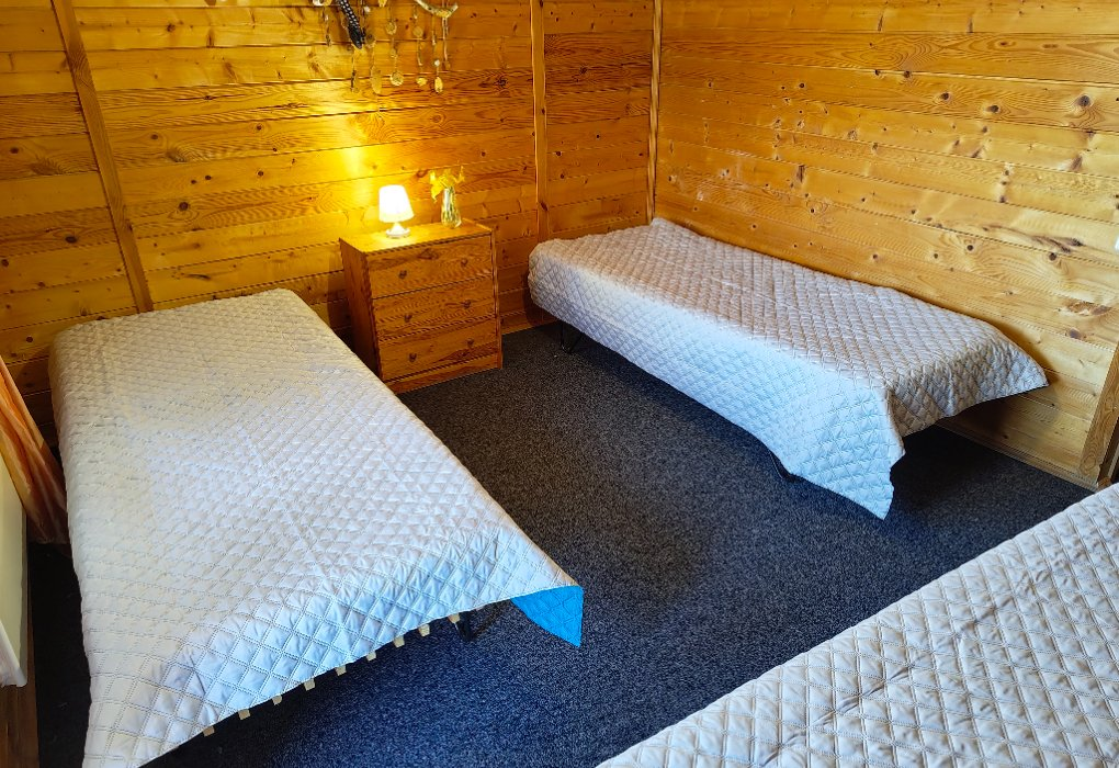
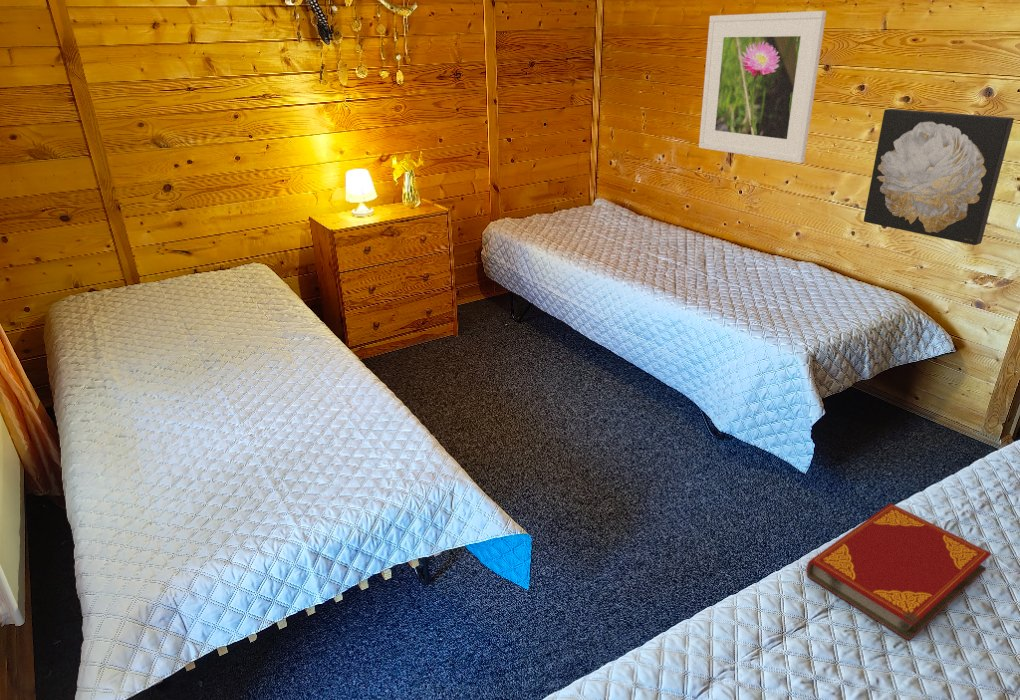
+ hardback book (897, 564)
+ wall art (931, 174)
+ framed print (755, 86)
